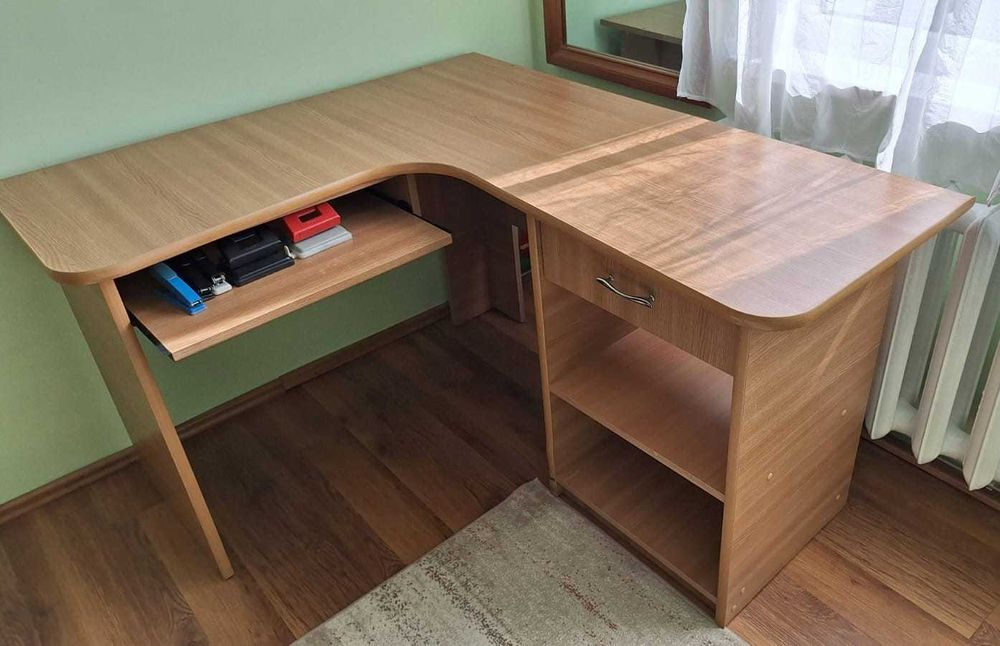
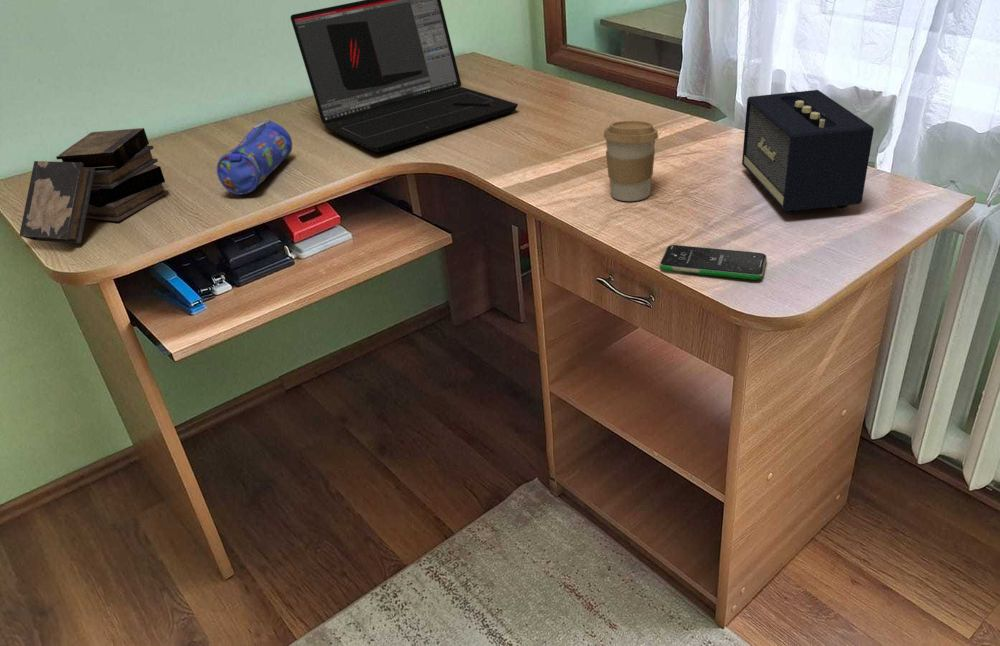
+ book (91, 184)
+ coffee cup (630, 158)
+ laptop (407, 64)
+ speaker (801, 149)
+ smartphone (712, 261)
+ pencil case (256, 154)
